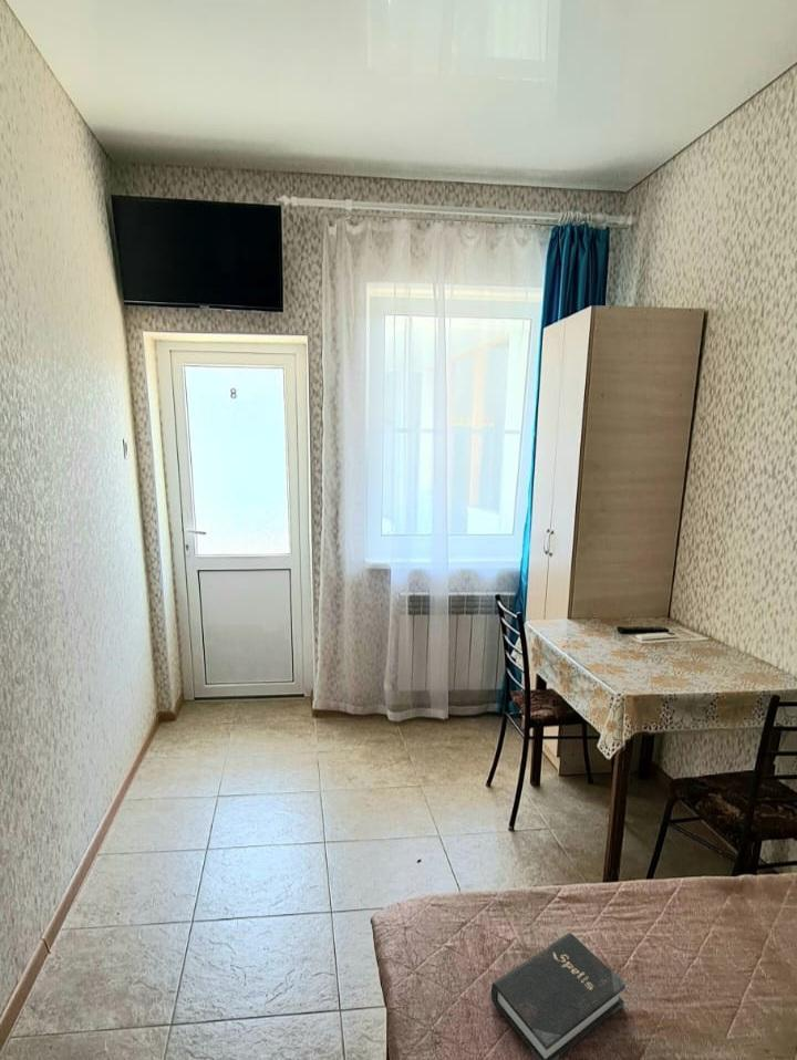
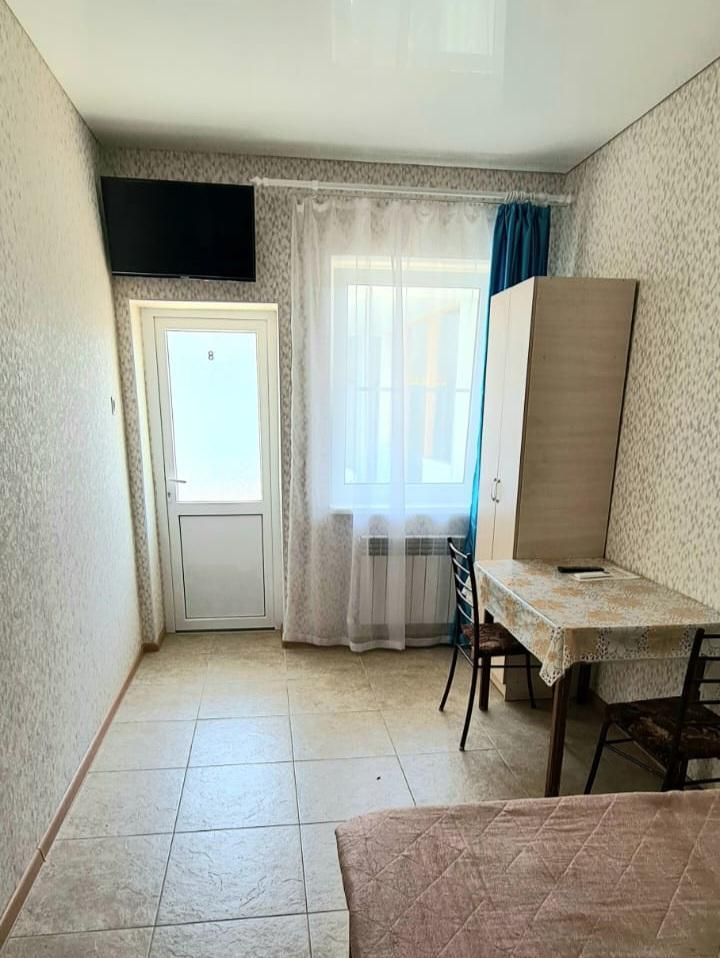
- hardback book (558, 991)
